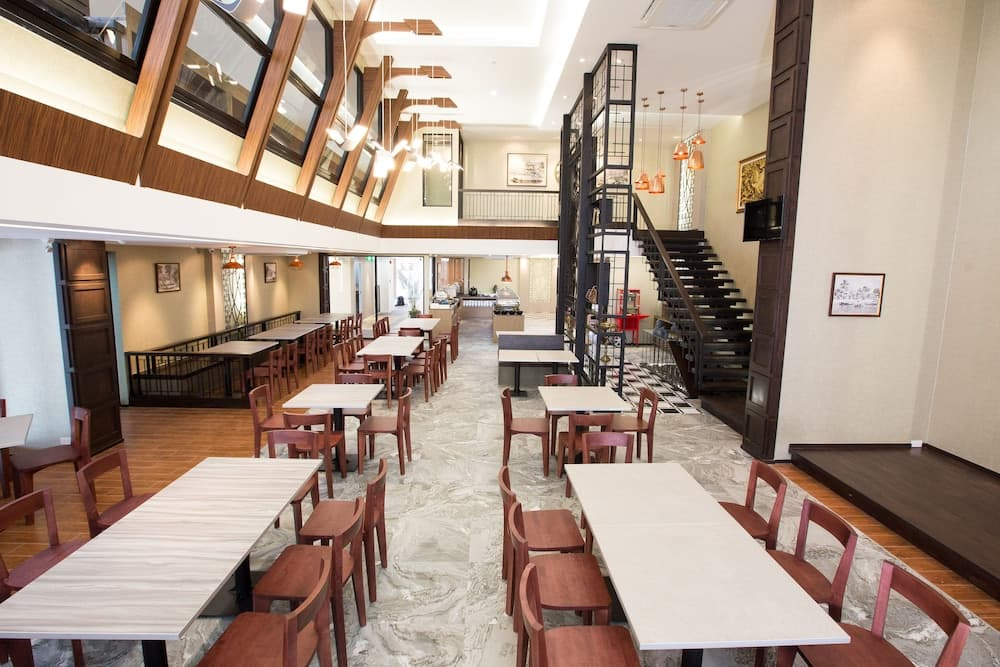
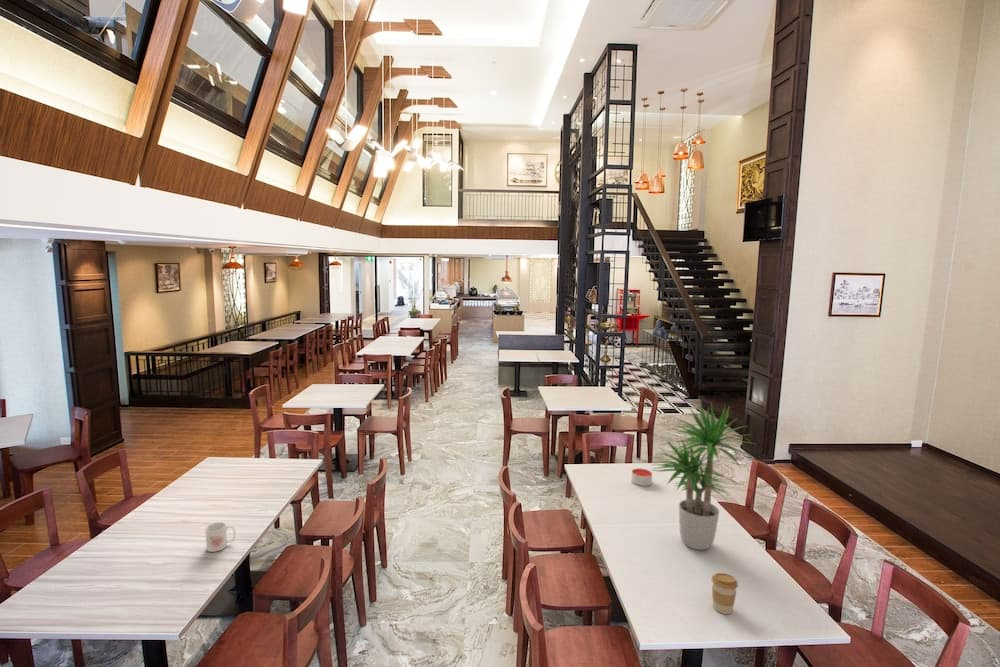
+ mug (220, 535)
+ potted plant (701, 475)
+ candle (641, 476)
+ coffee cup (723, 592)
